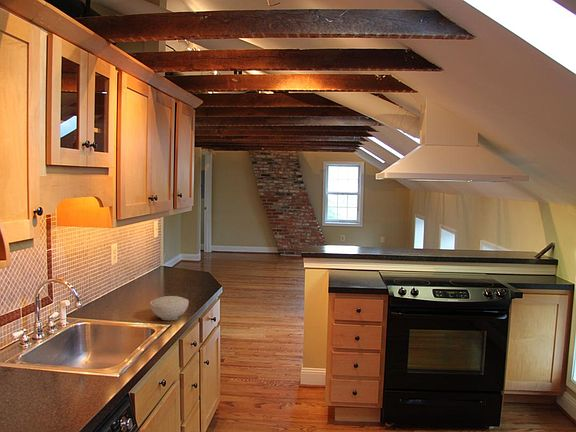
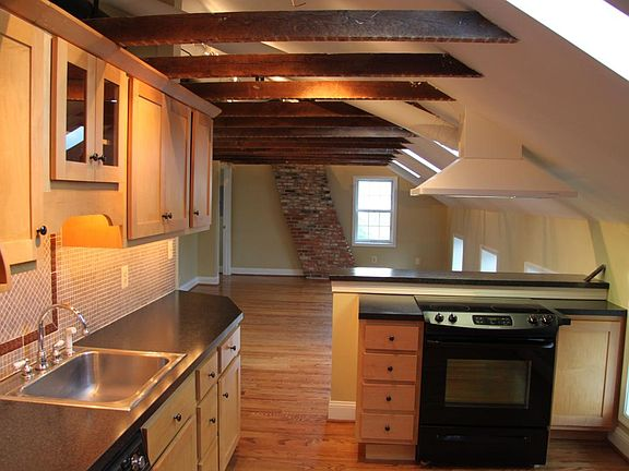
- bowl (169, 307)
